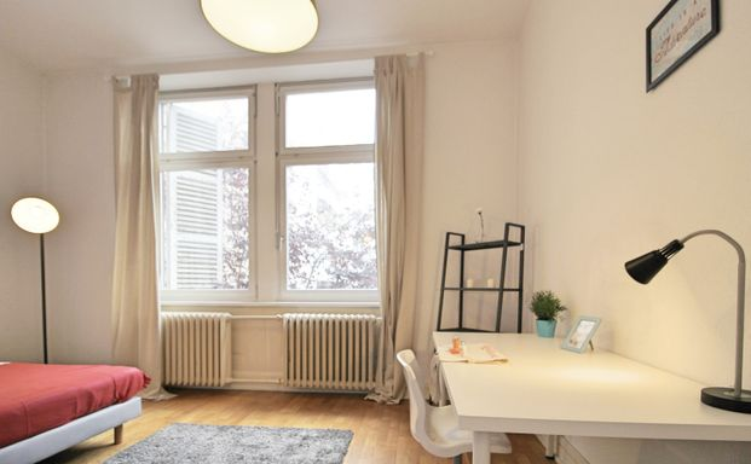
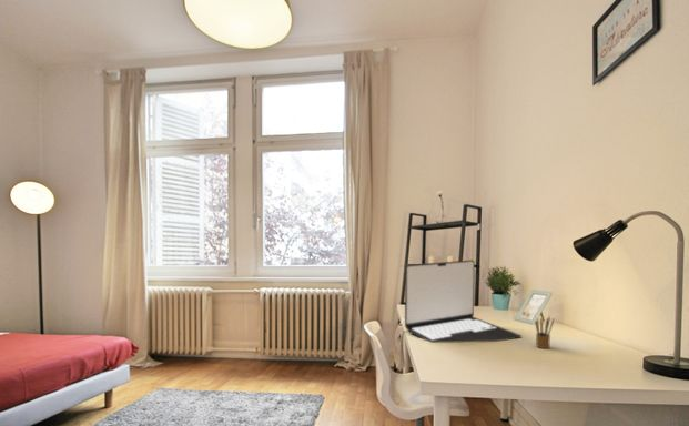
+ laptop (462, 301)
+ pencil box (543, 332)
